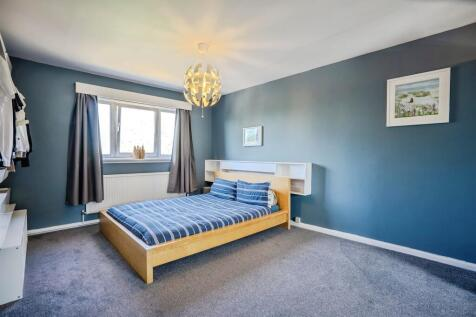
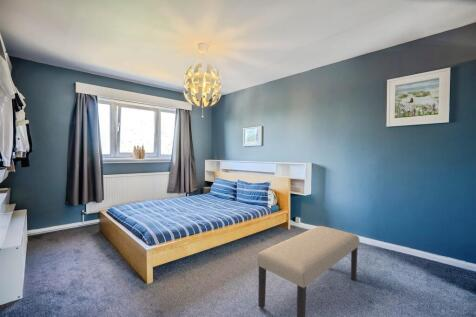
+ bench (313, 266)
